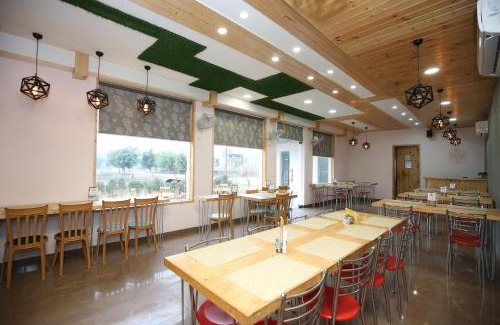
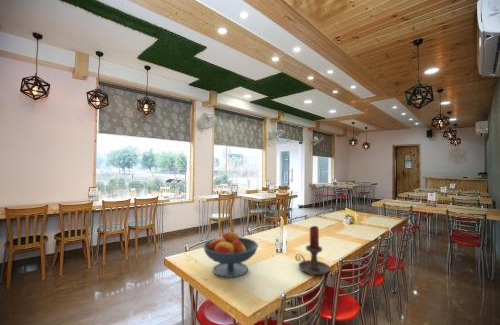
+ fruit bowl (230, 252)
+ candle holder (310, 246)
